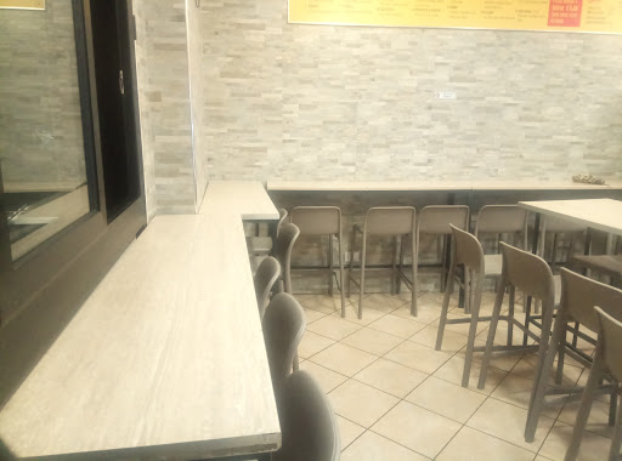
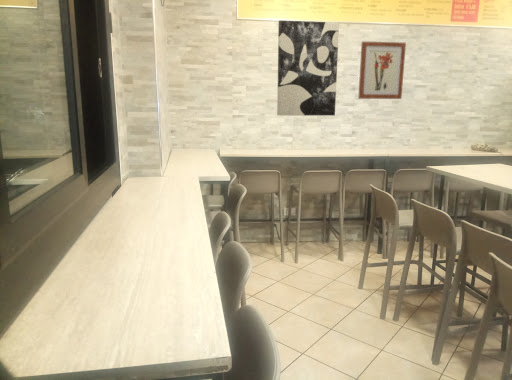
+ wall art (307, 69)
+ wall art (381, 70)
